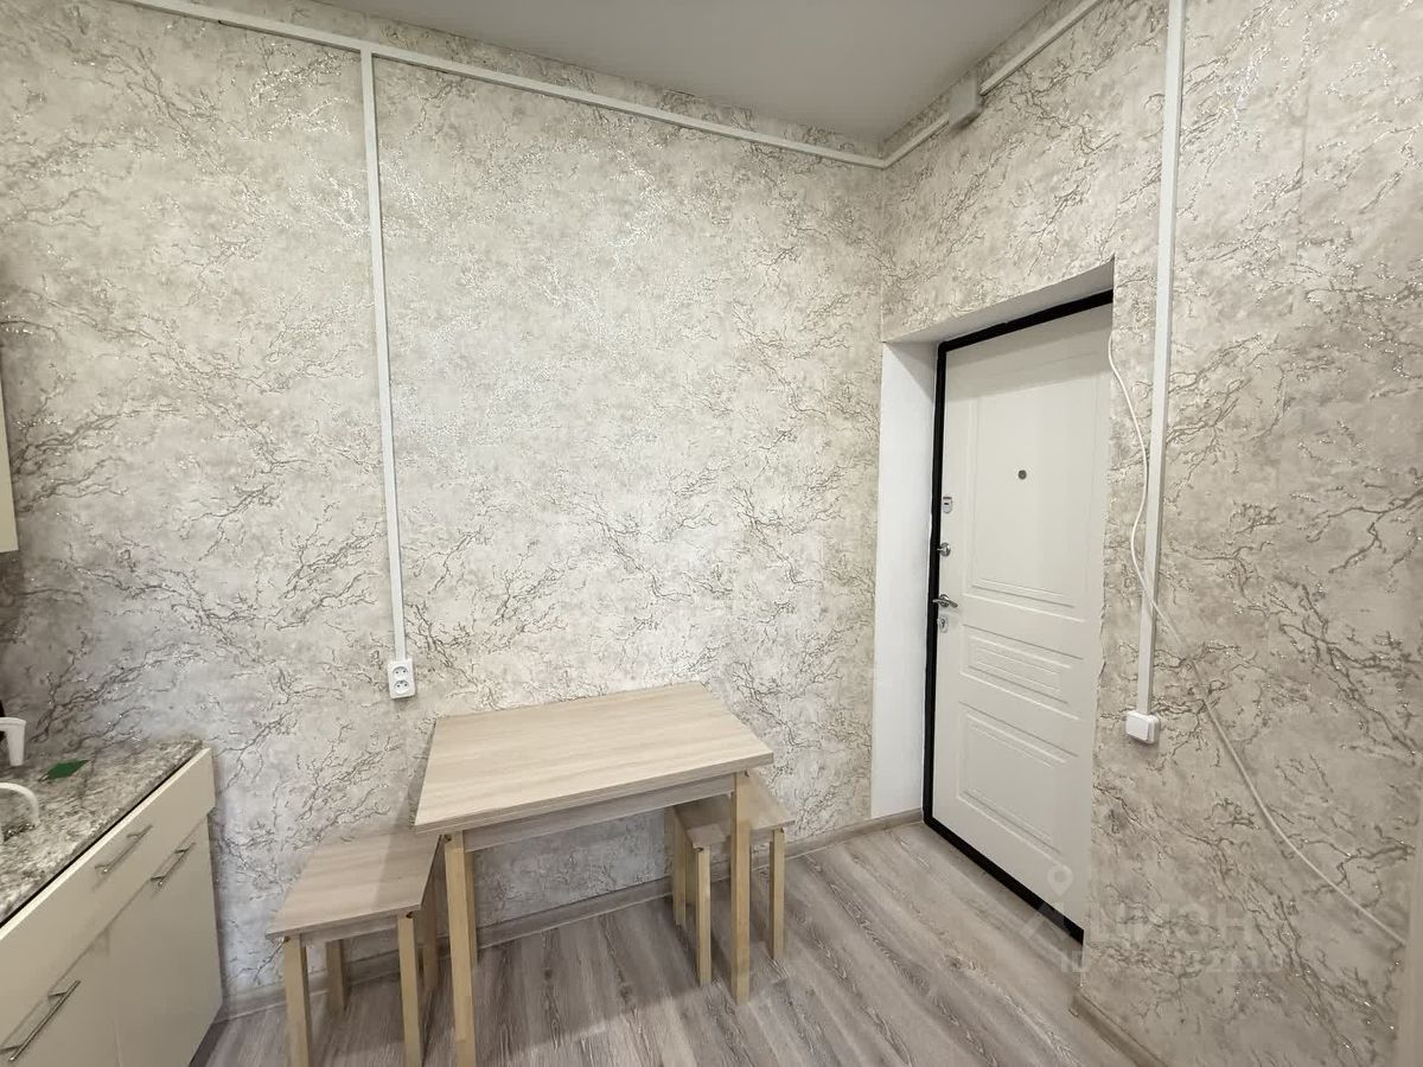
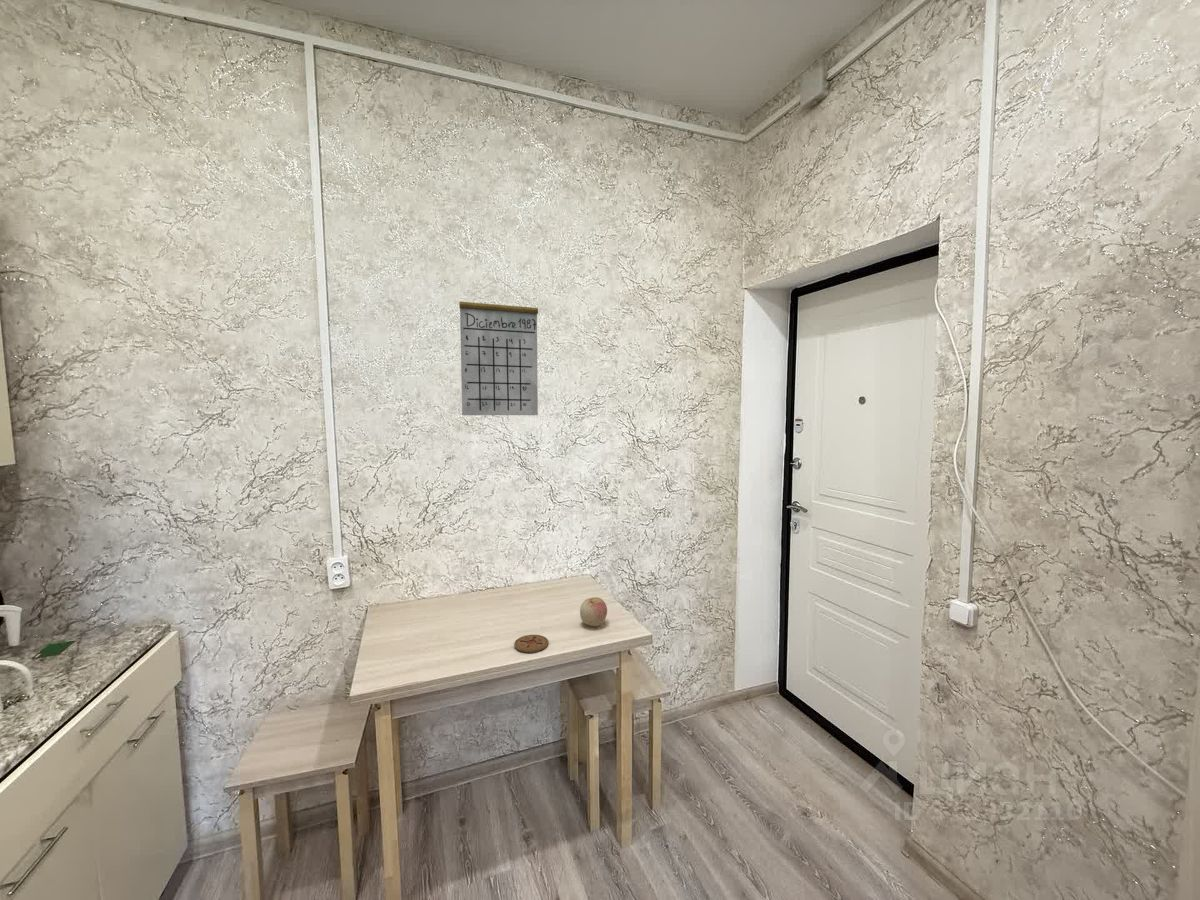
+ apple (593, 612)
+ coaster (531, 643)
+ calendar (500, 347)
